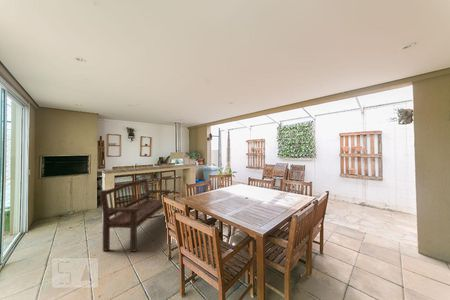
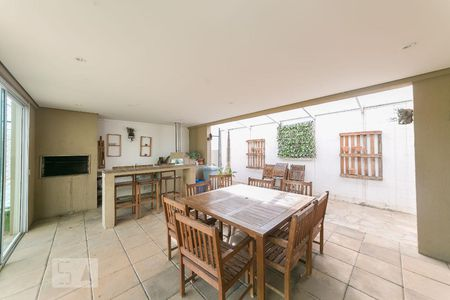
- bench (141, 207)
